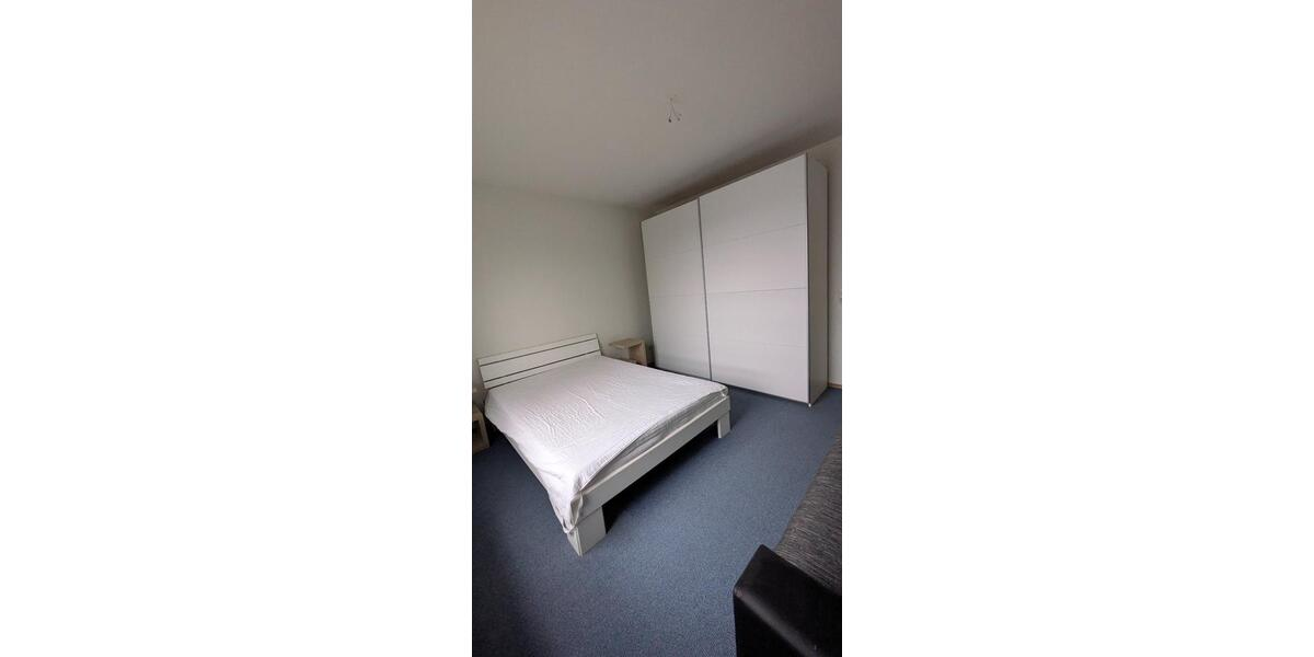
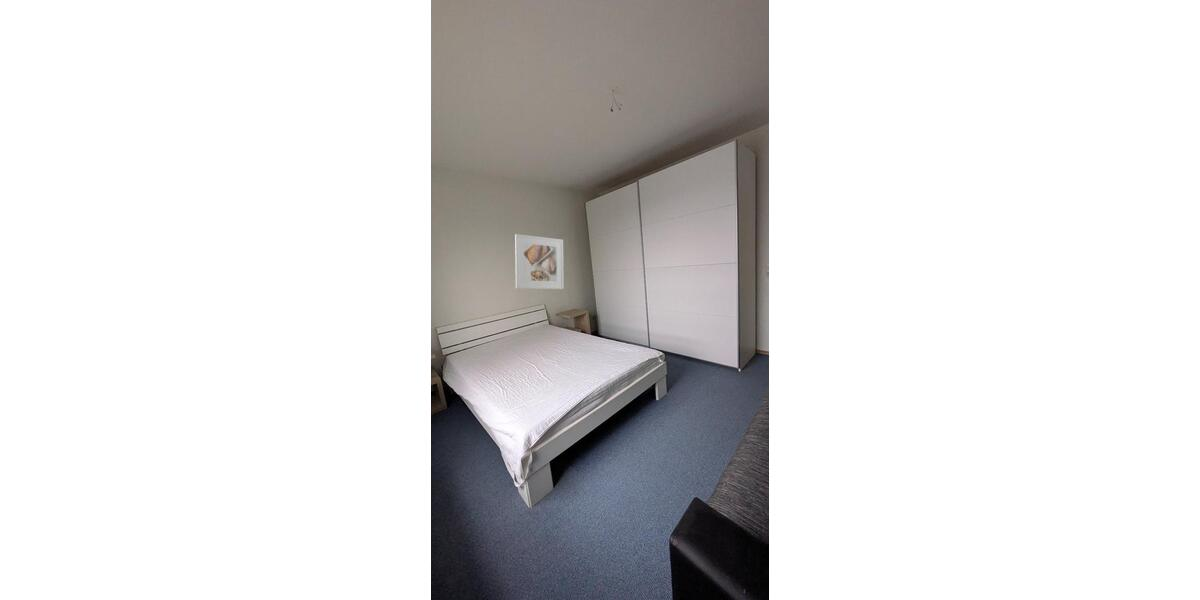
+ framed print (540, 263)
